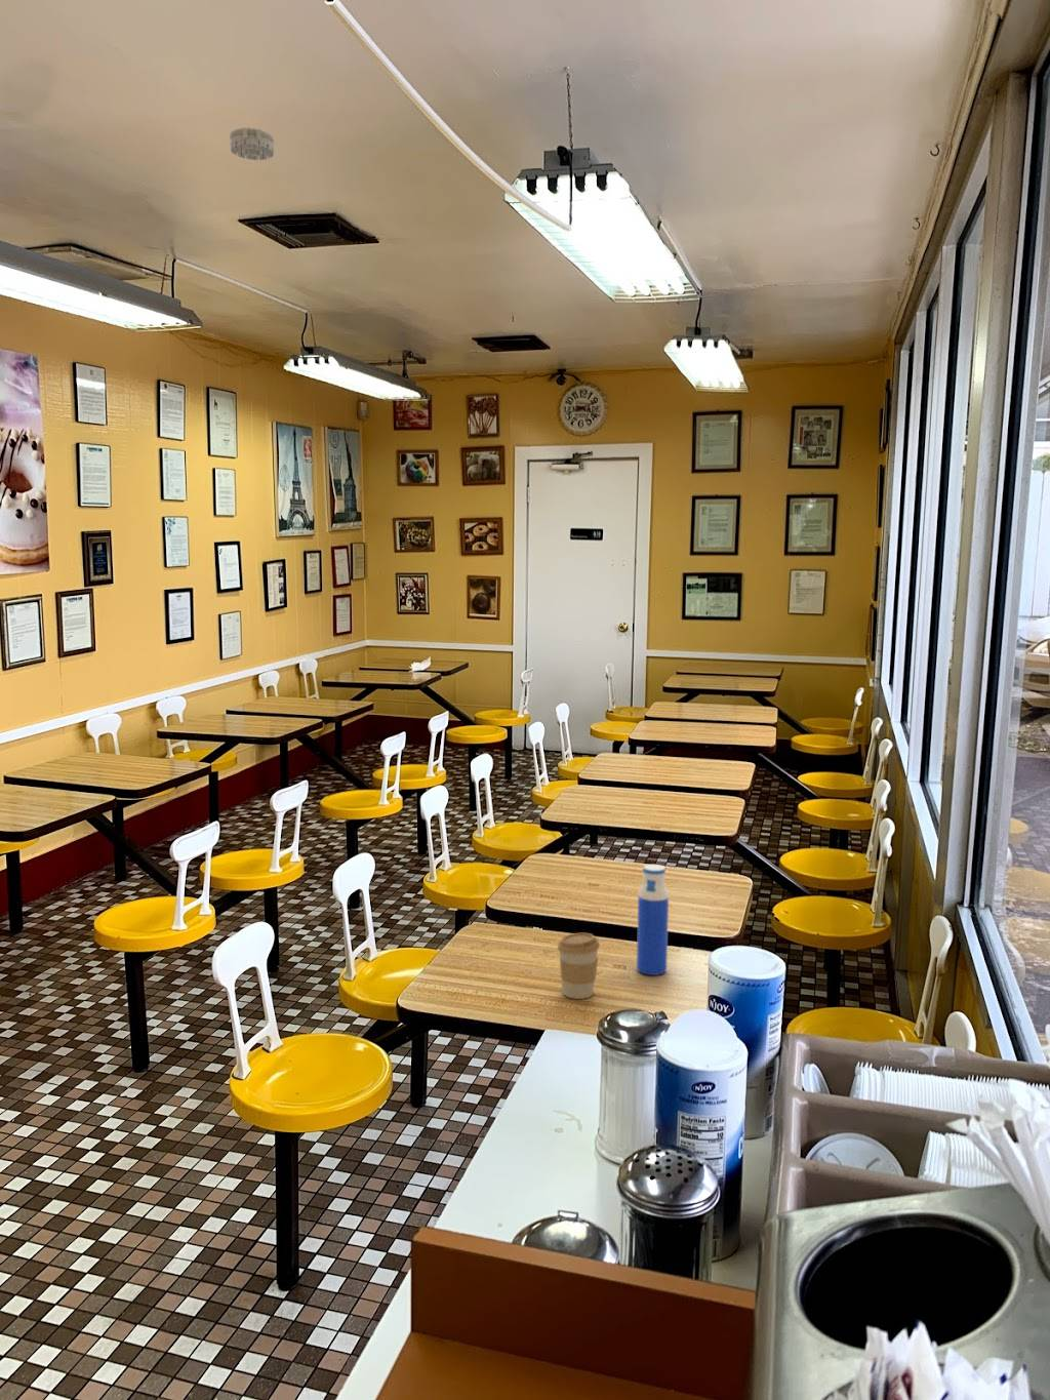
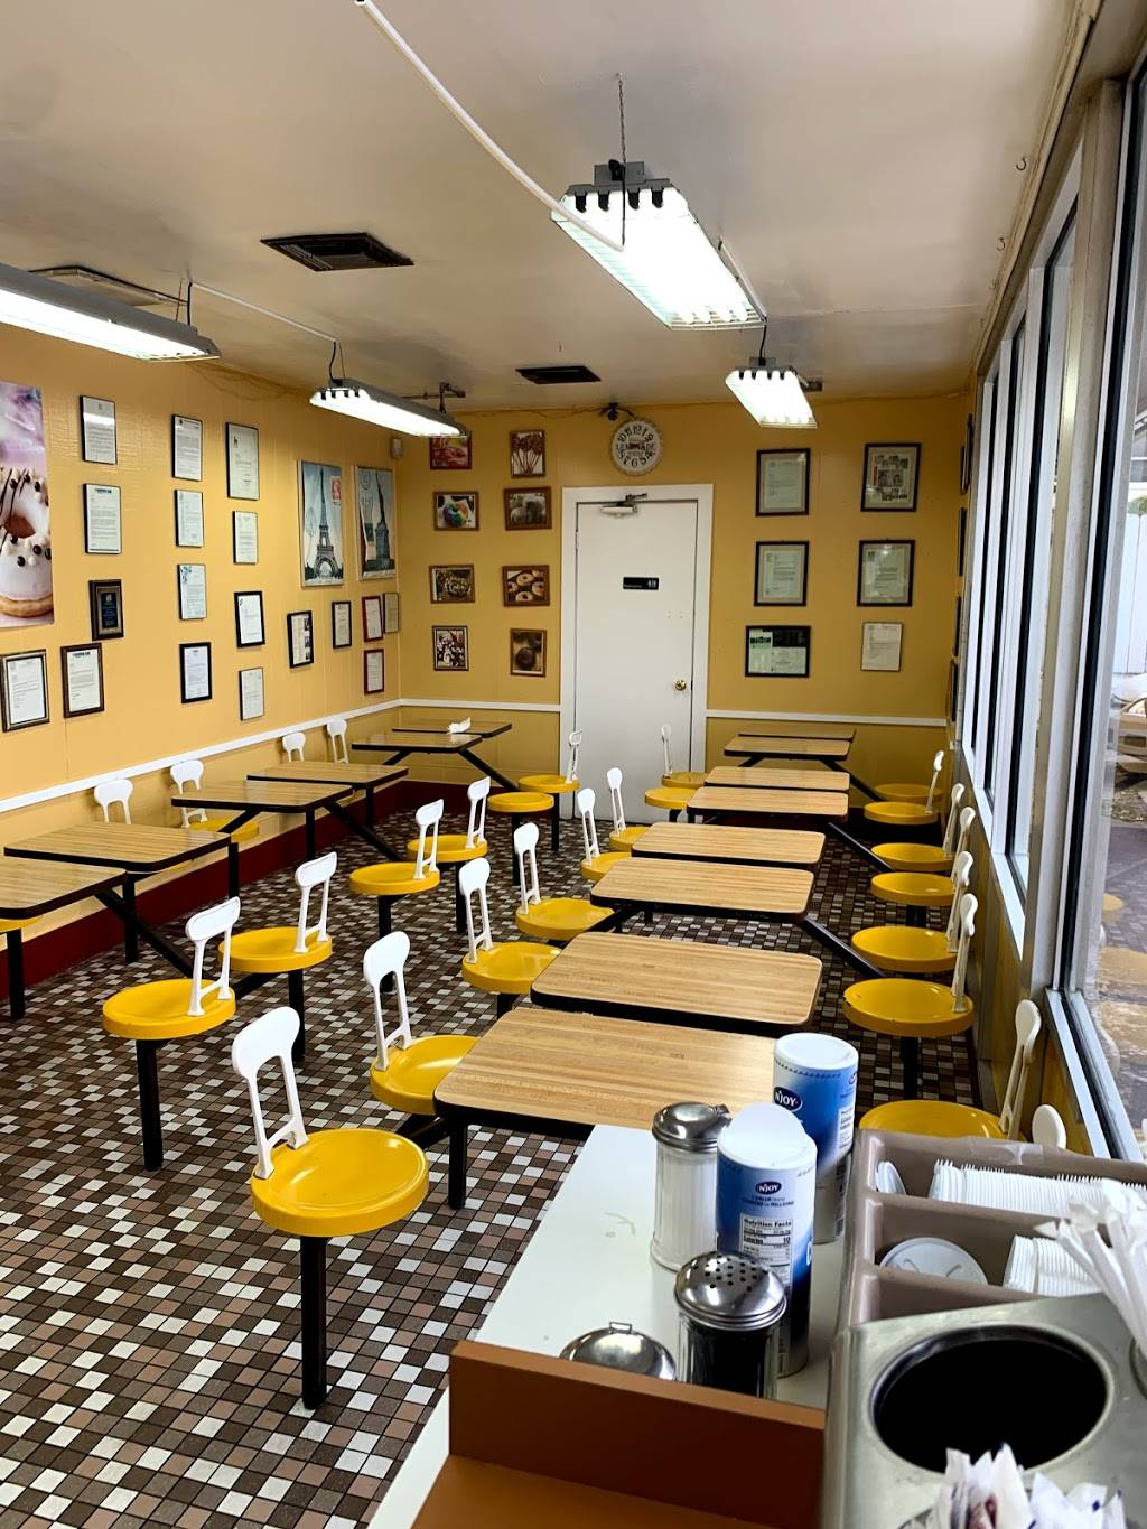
- smoke detector (251, 142)
- water bottle (652, 918)
- coffee cup (577, 964)
